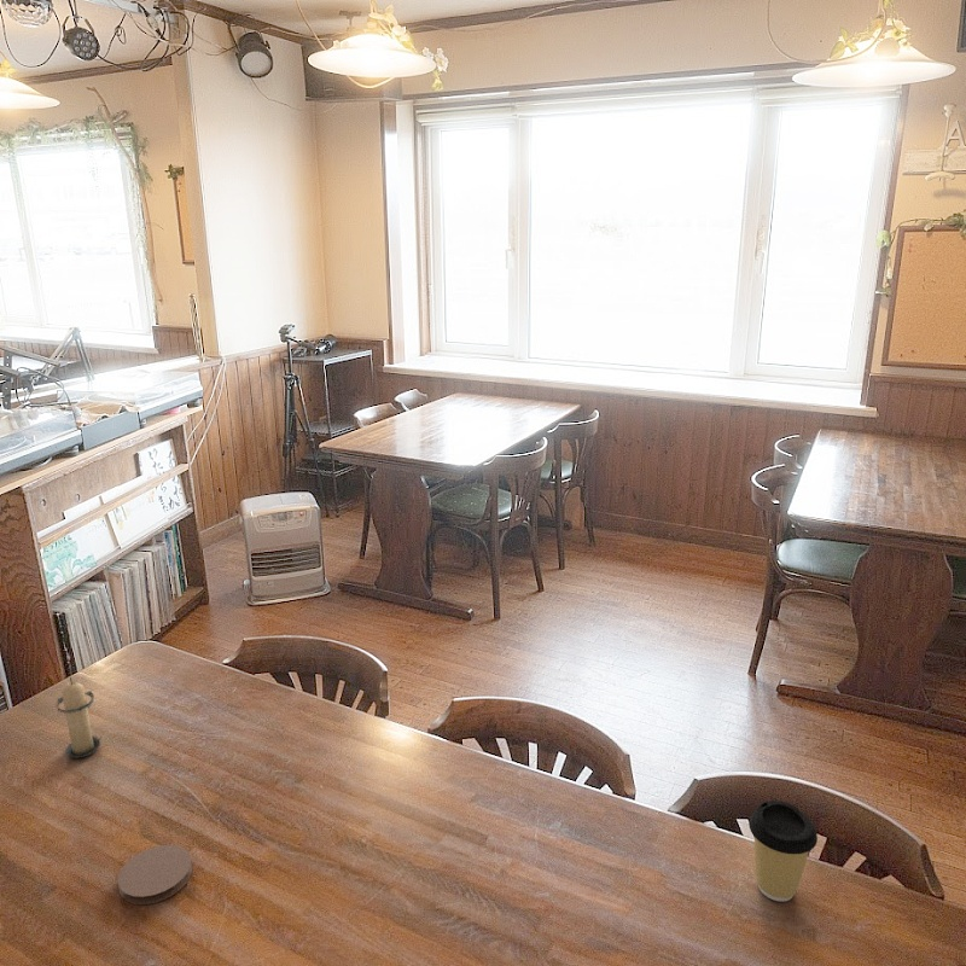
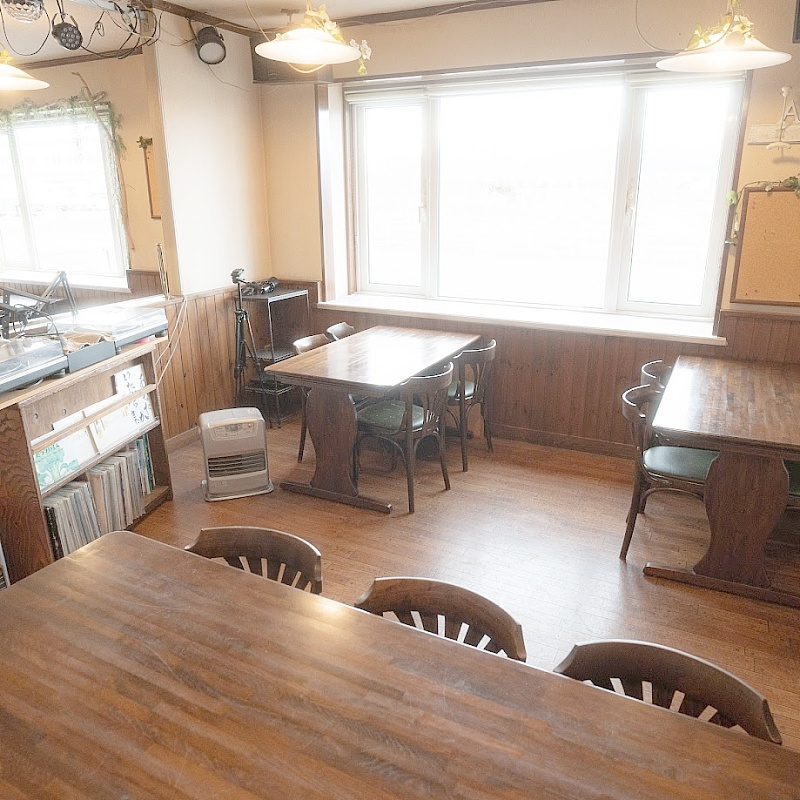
- coffee cup (779, 854)
- candle (76, 714)
- coaster (155, 873)
